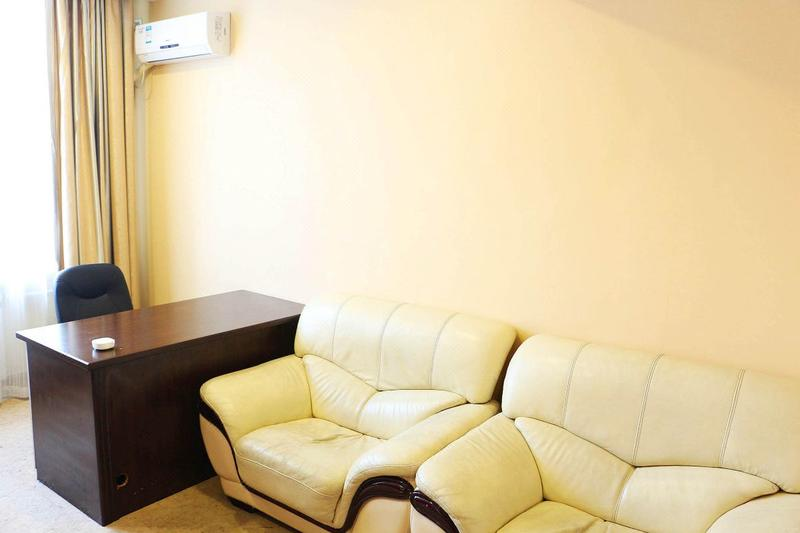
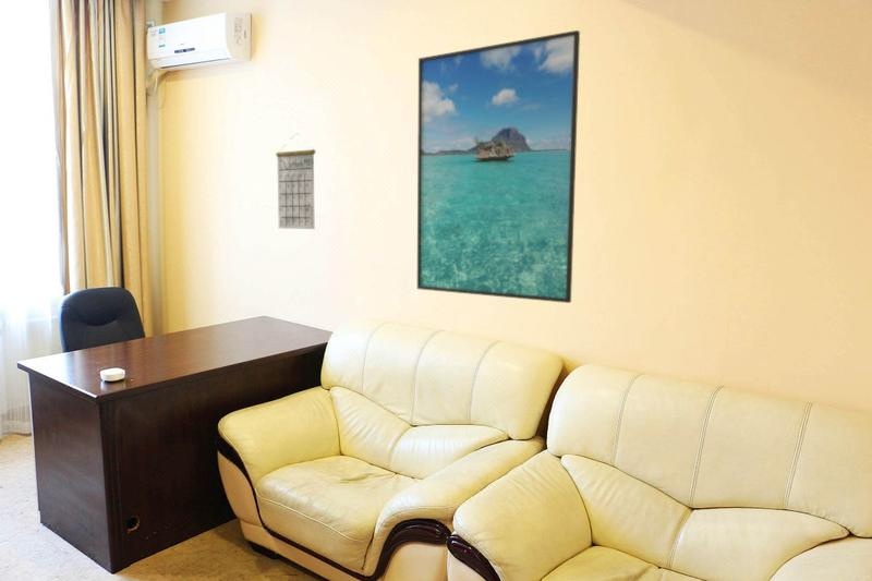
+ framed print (489, 172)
+ calendar (295, 180)
